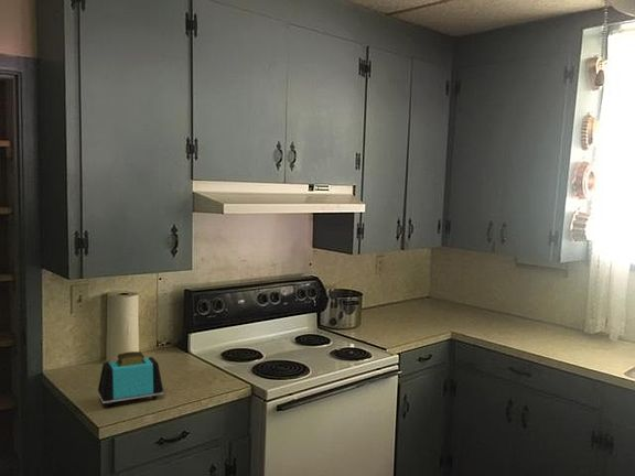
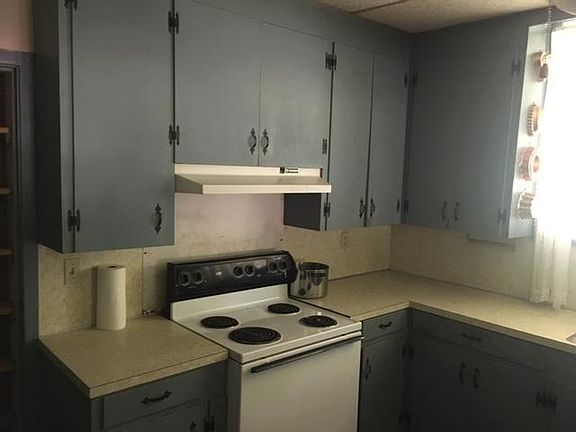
- toaster (130, 376)
